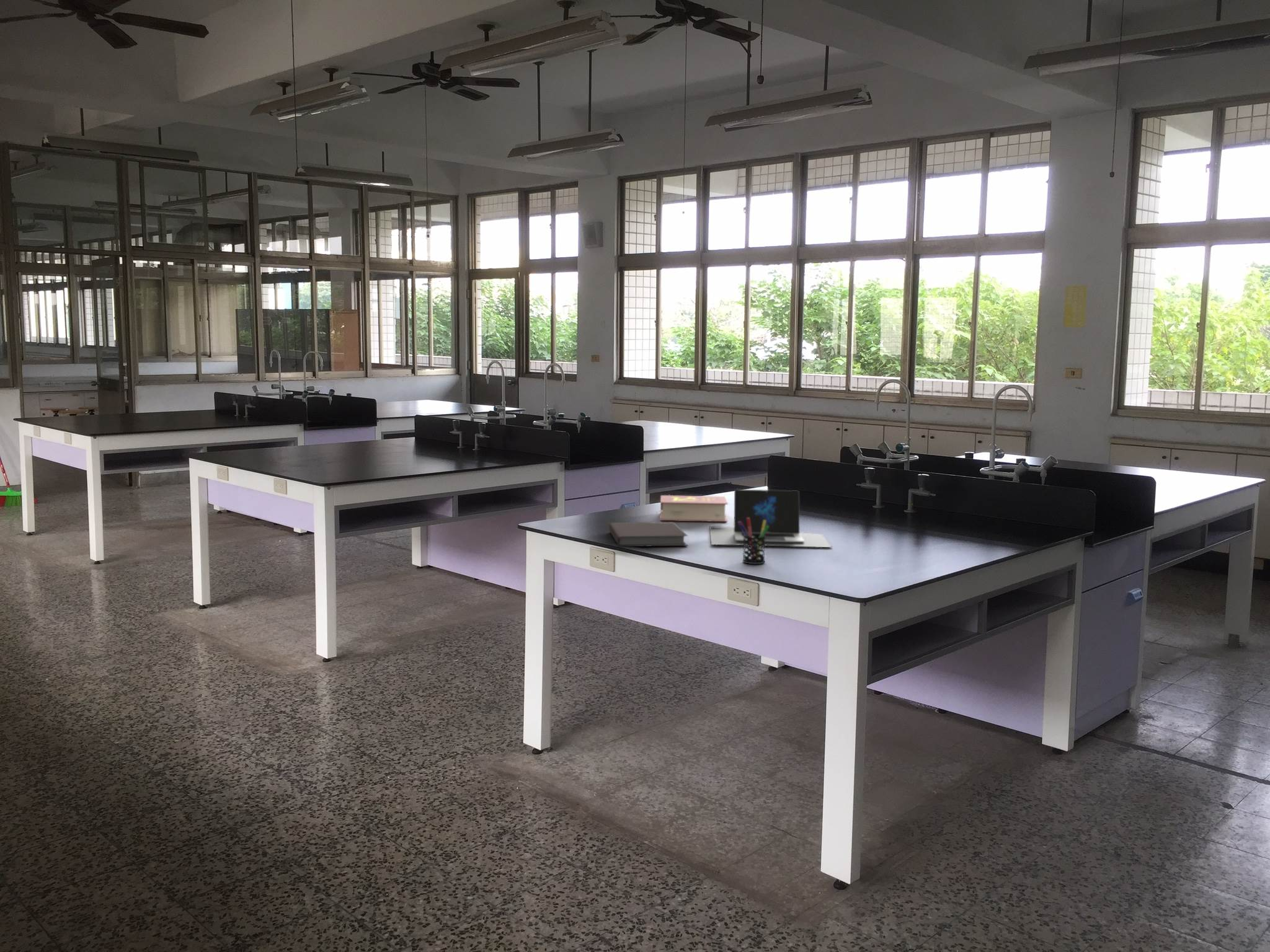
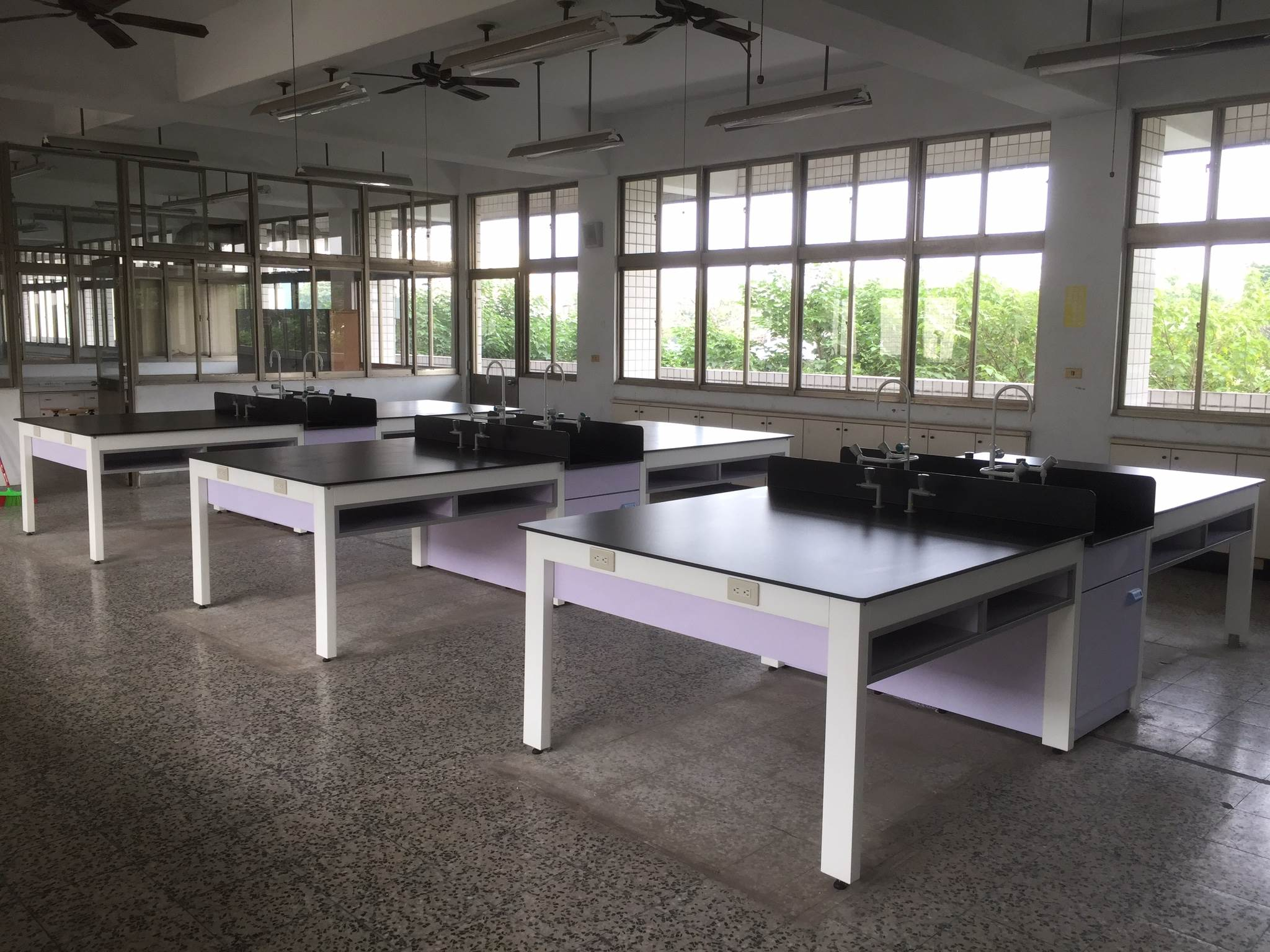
- pen holder (755, 540)
- notebook (647, 534)
- book (693, 508)
- laptop (768, 514)
